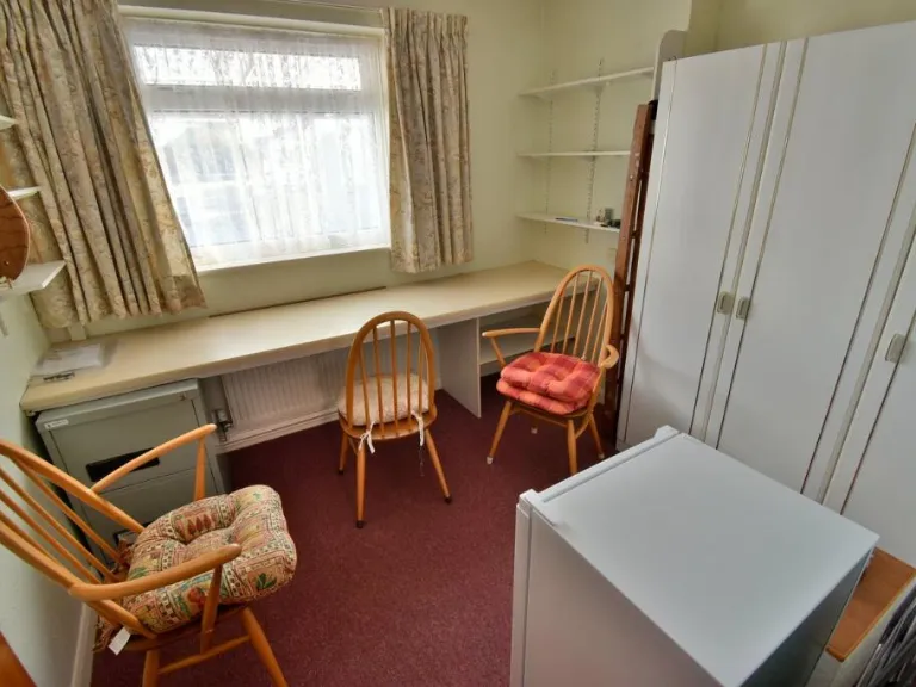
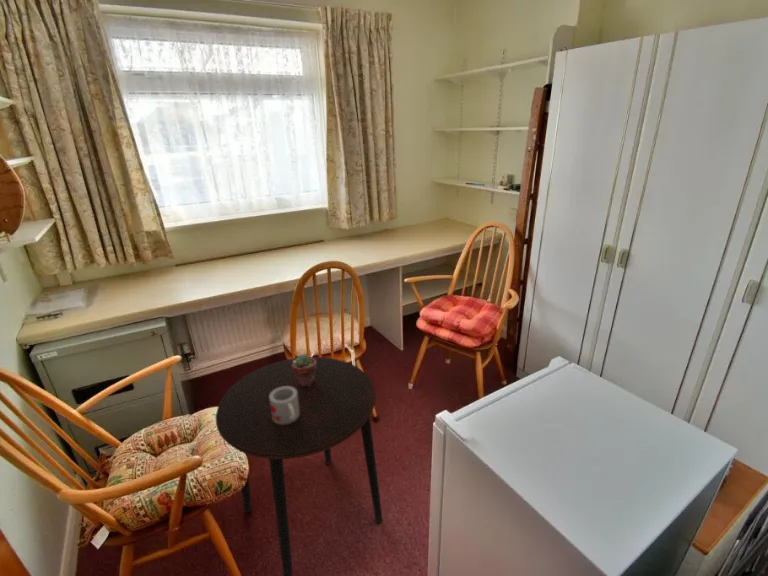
+ side table (303, 456)
+ mug (286, 406)
+ potted succulent (304, 368)
